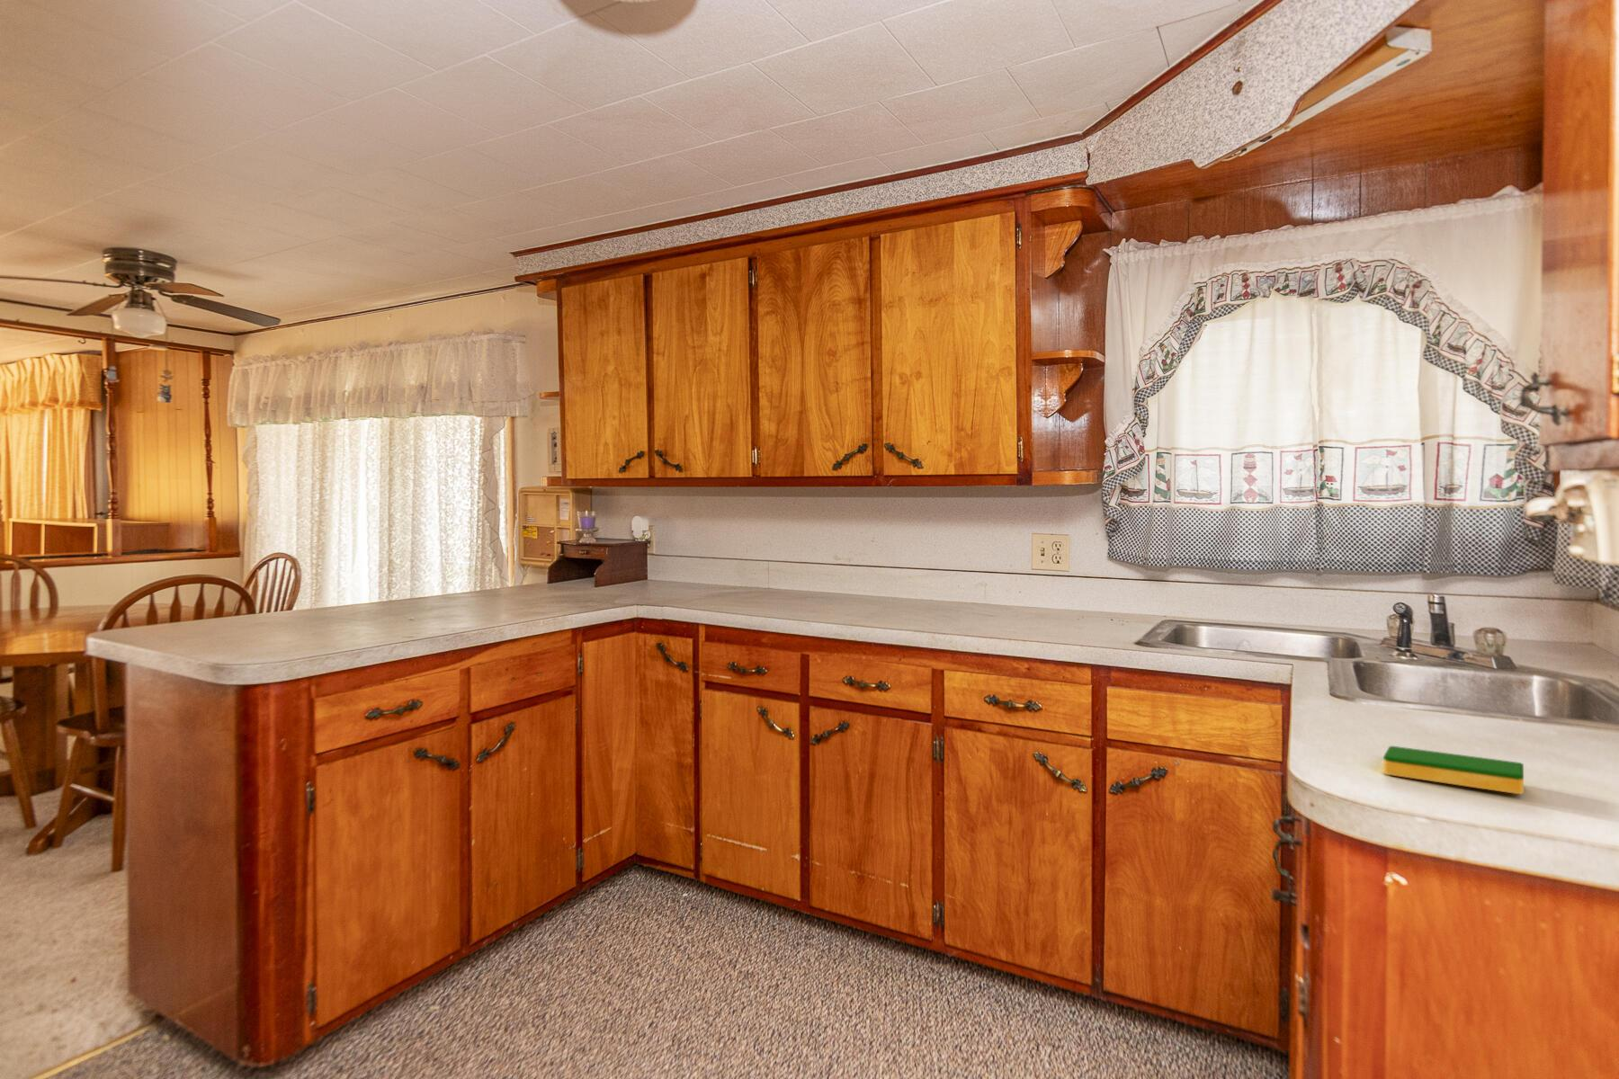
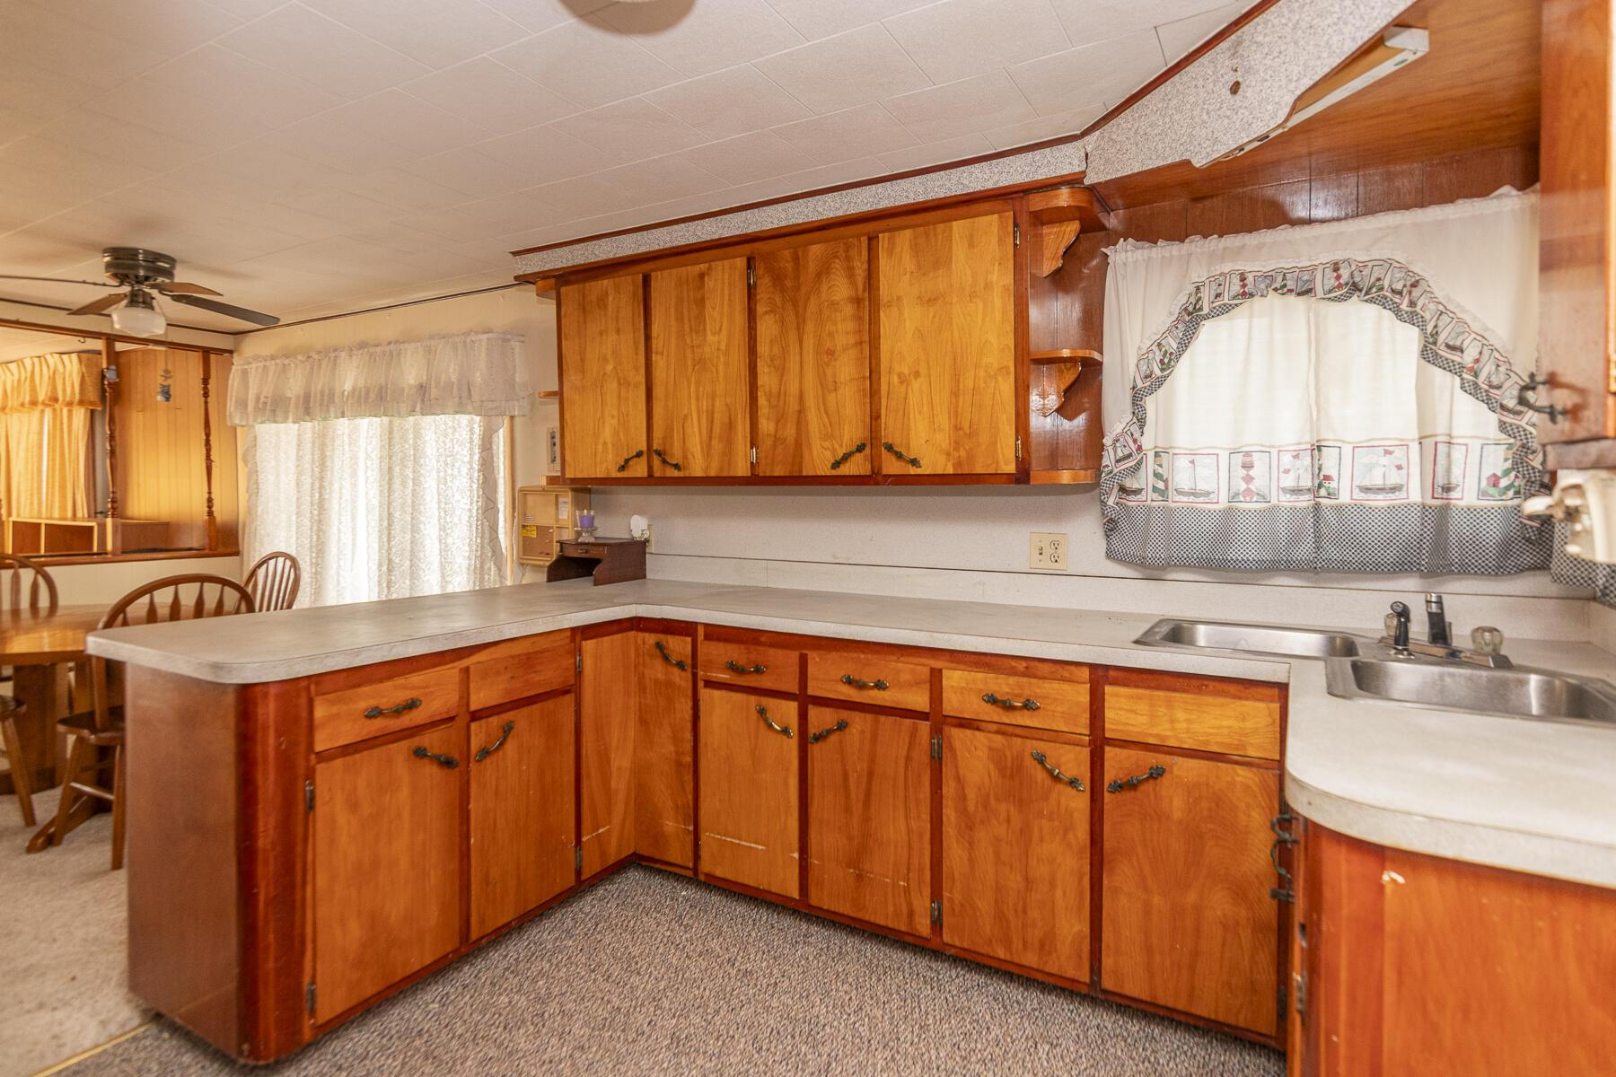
- dish sponge (1452, 768)
